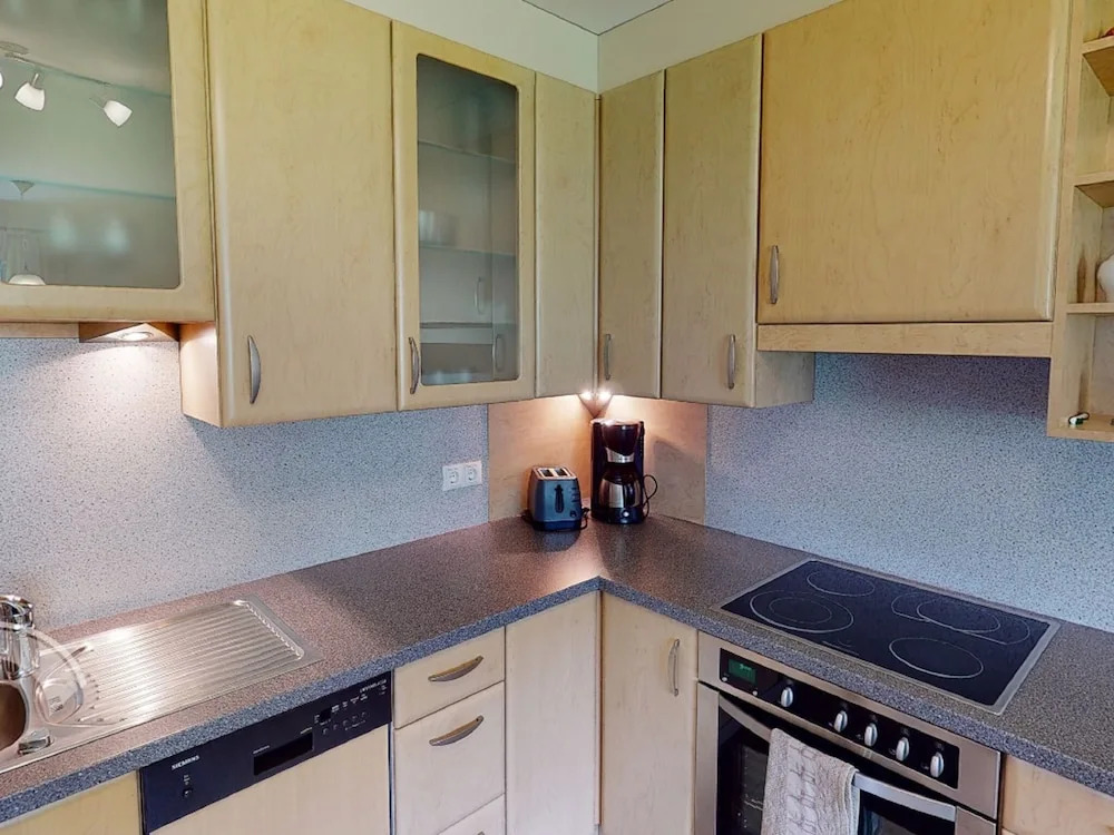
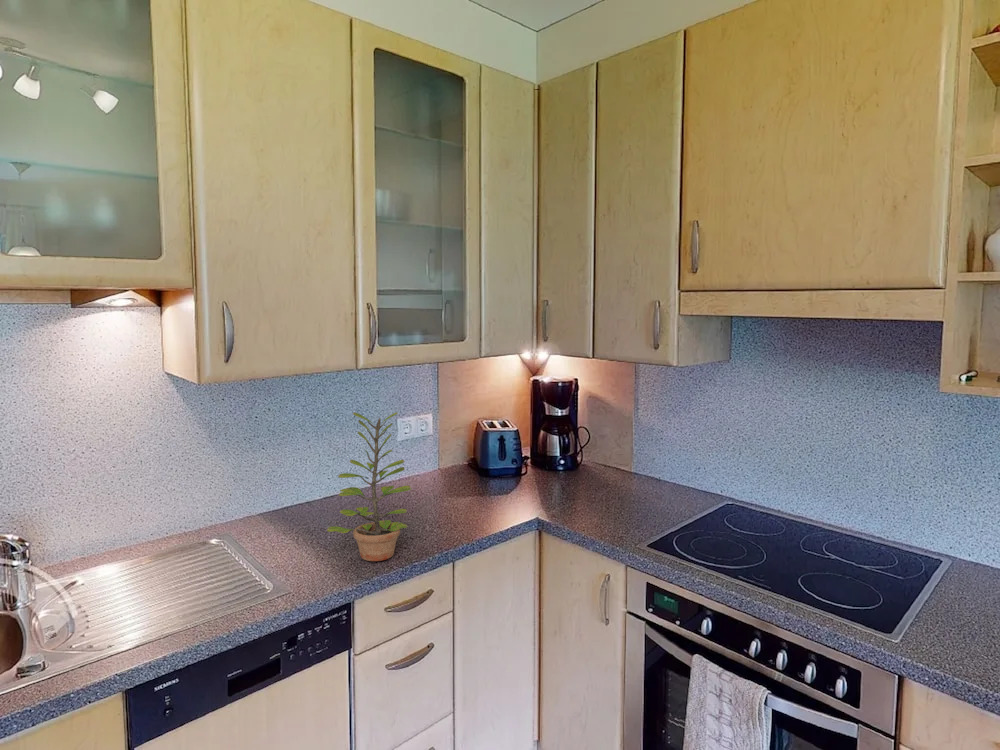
+ plant (369, 484)
